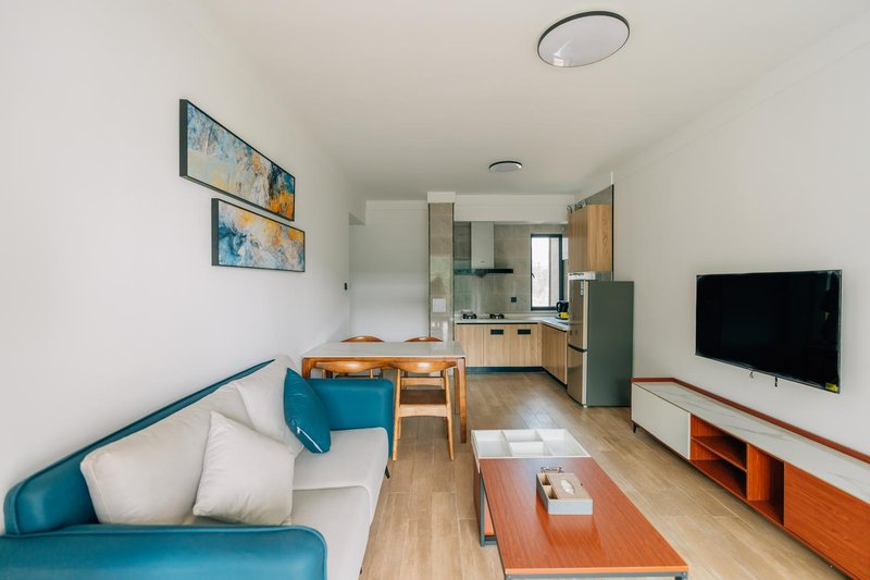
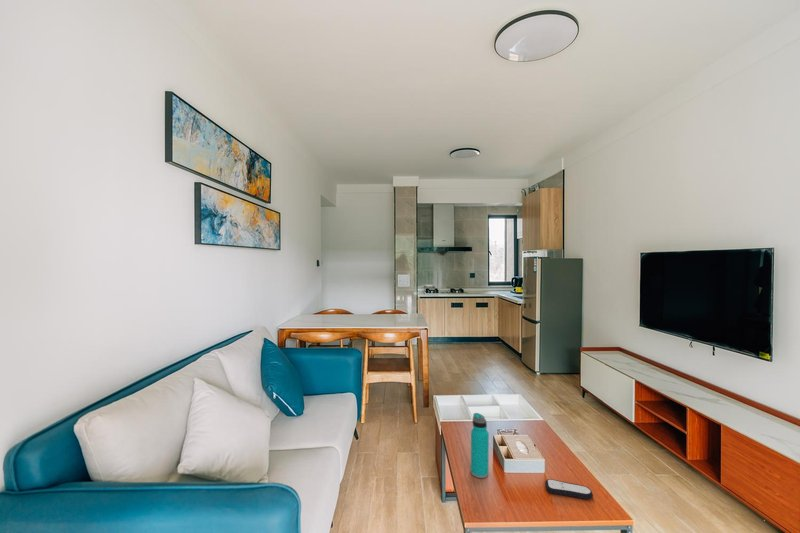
+ remote control (568, 489)
+ water bottle (479, 444)
